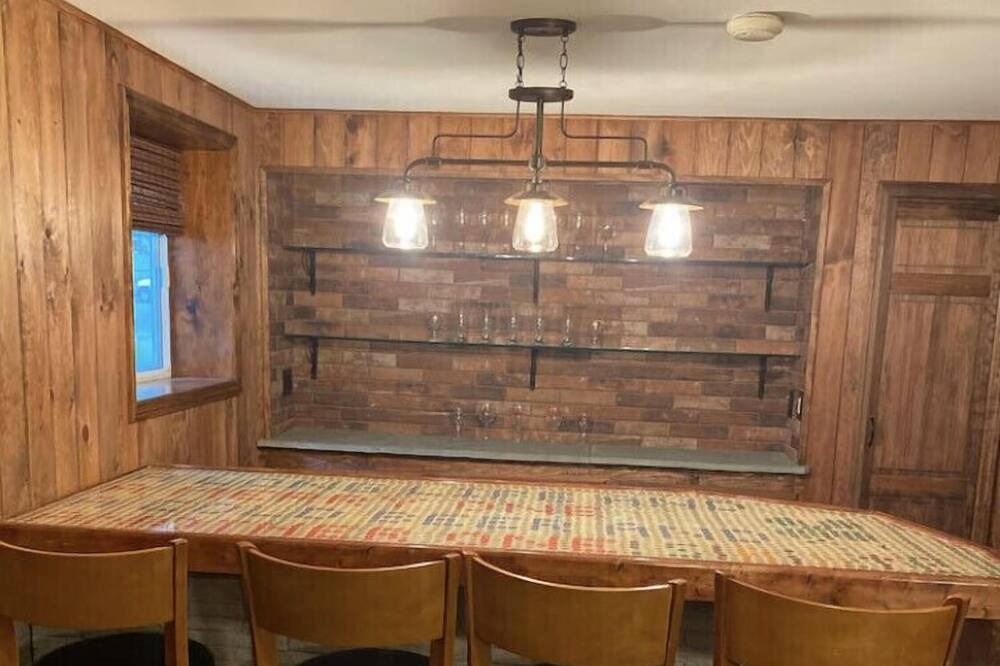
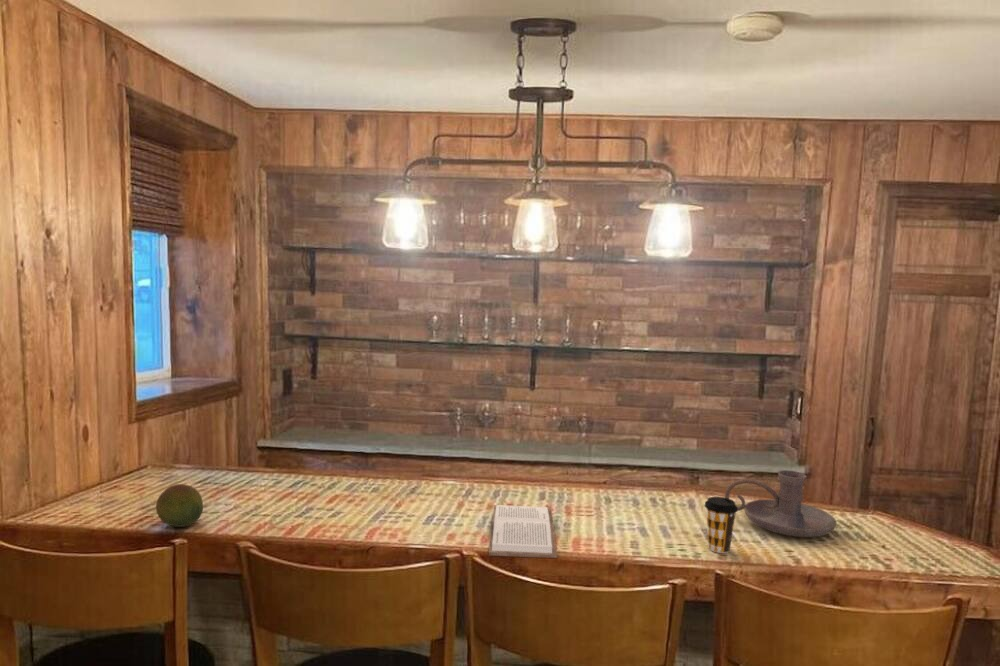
+ candle holder (779, 499)
+ fruit (182, 505)
+ coffee cup (720, 524)
+ book (522, 525)
